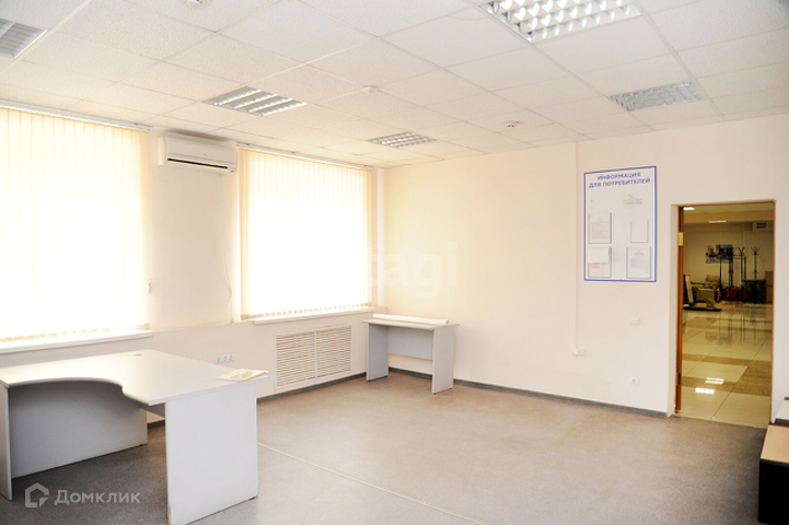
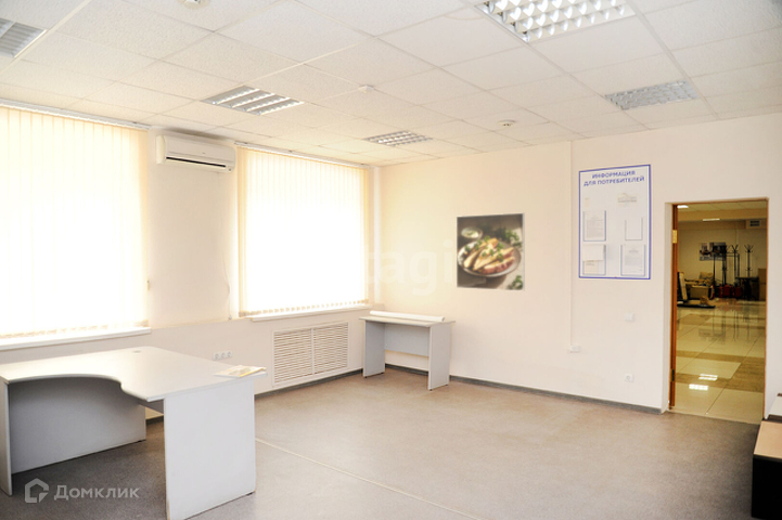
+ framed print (488, 251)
